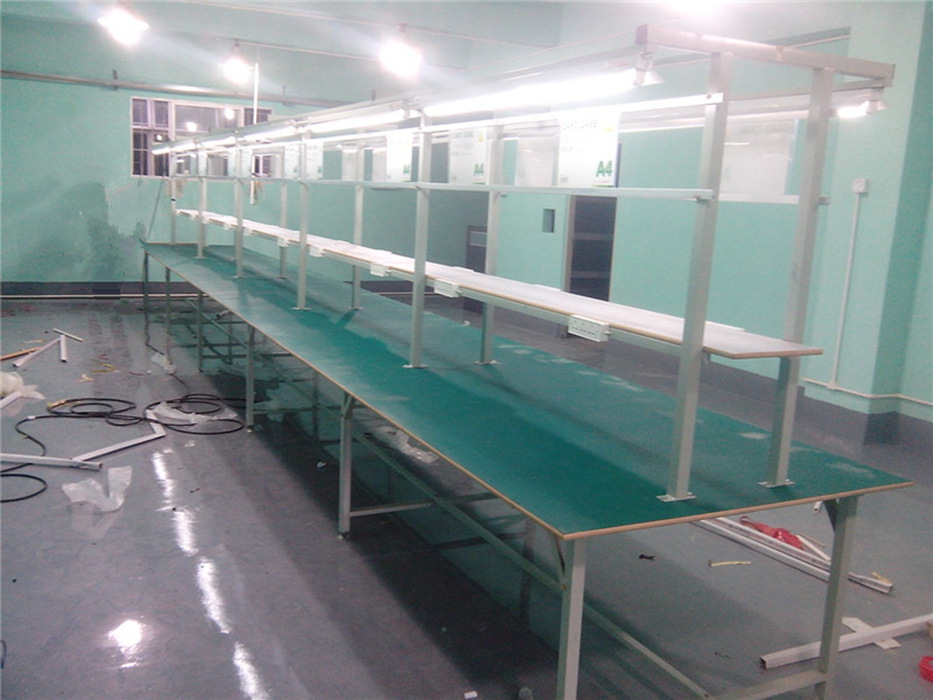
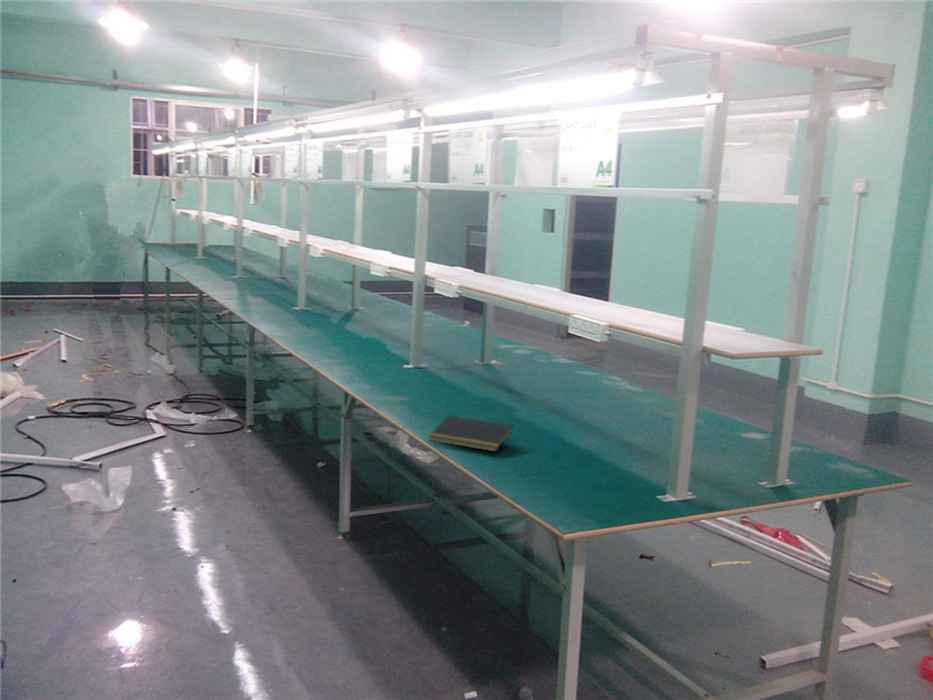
+ notepad (470, 432)
